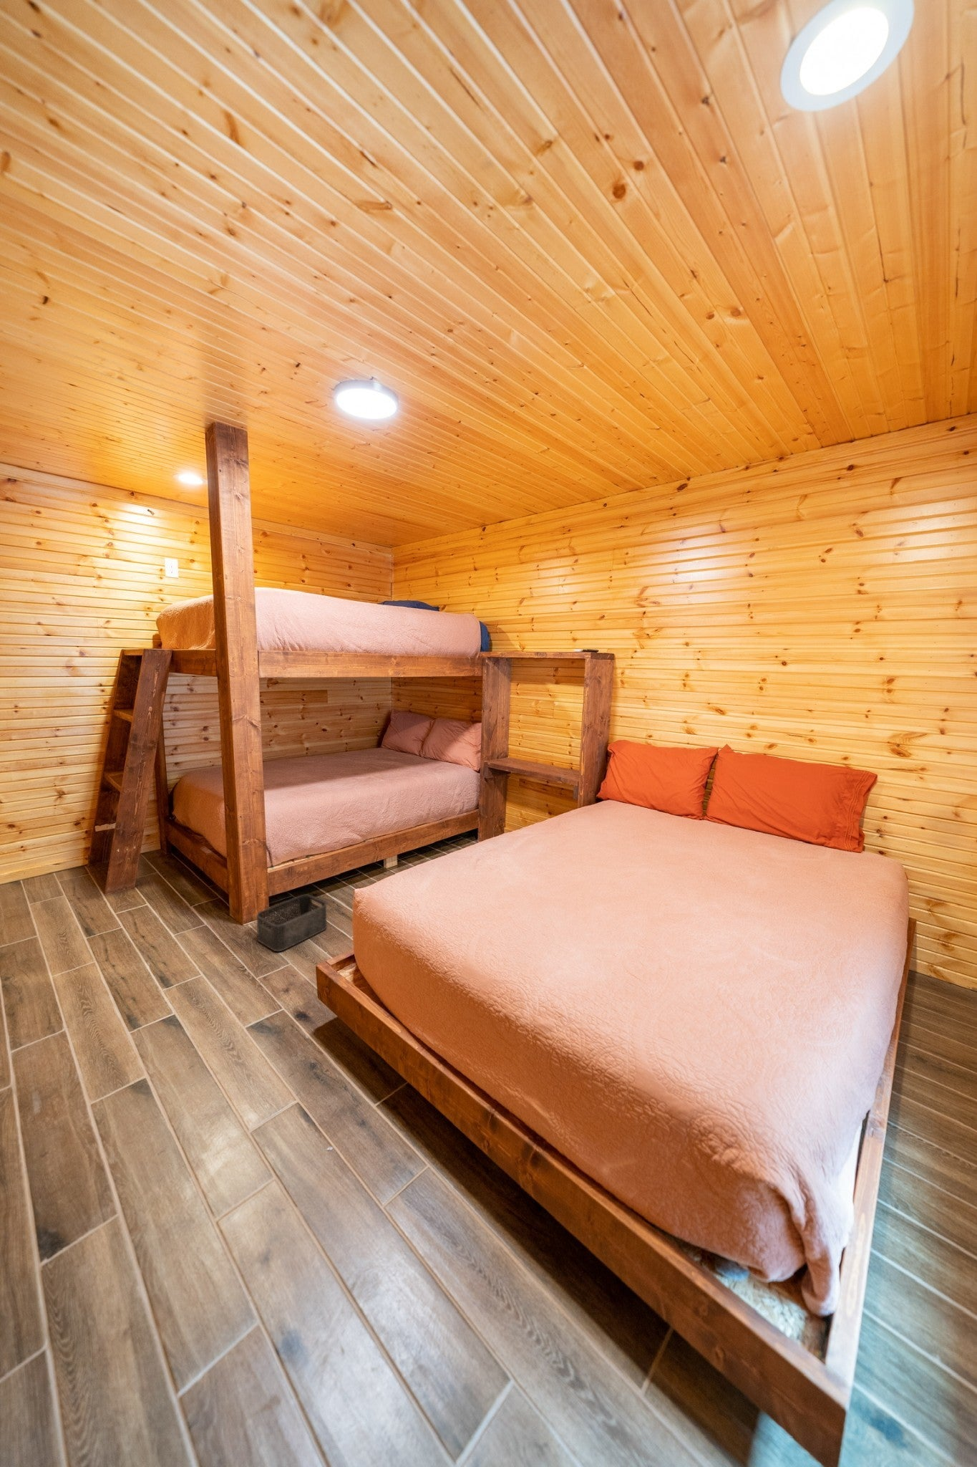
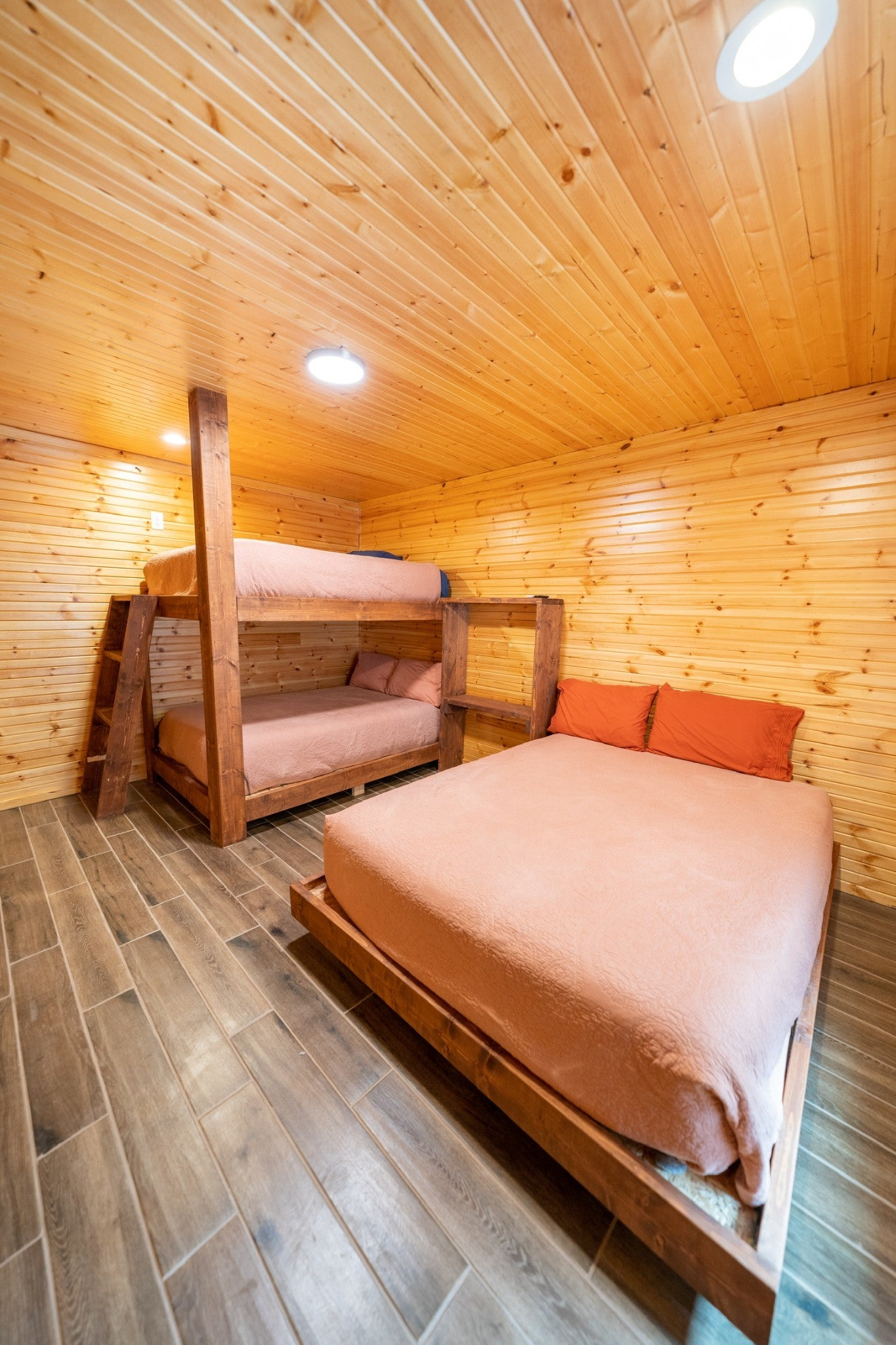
- storage bin (292, 922)
